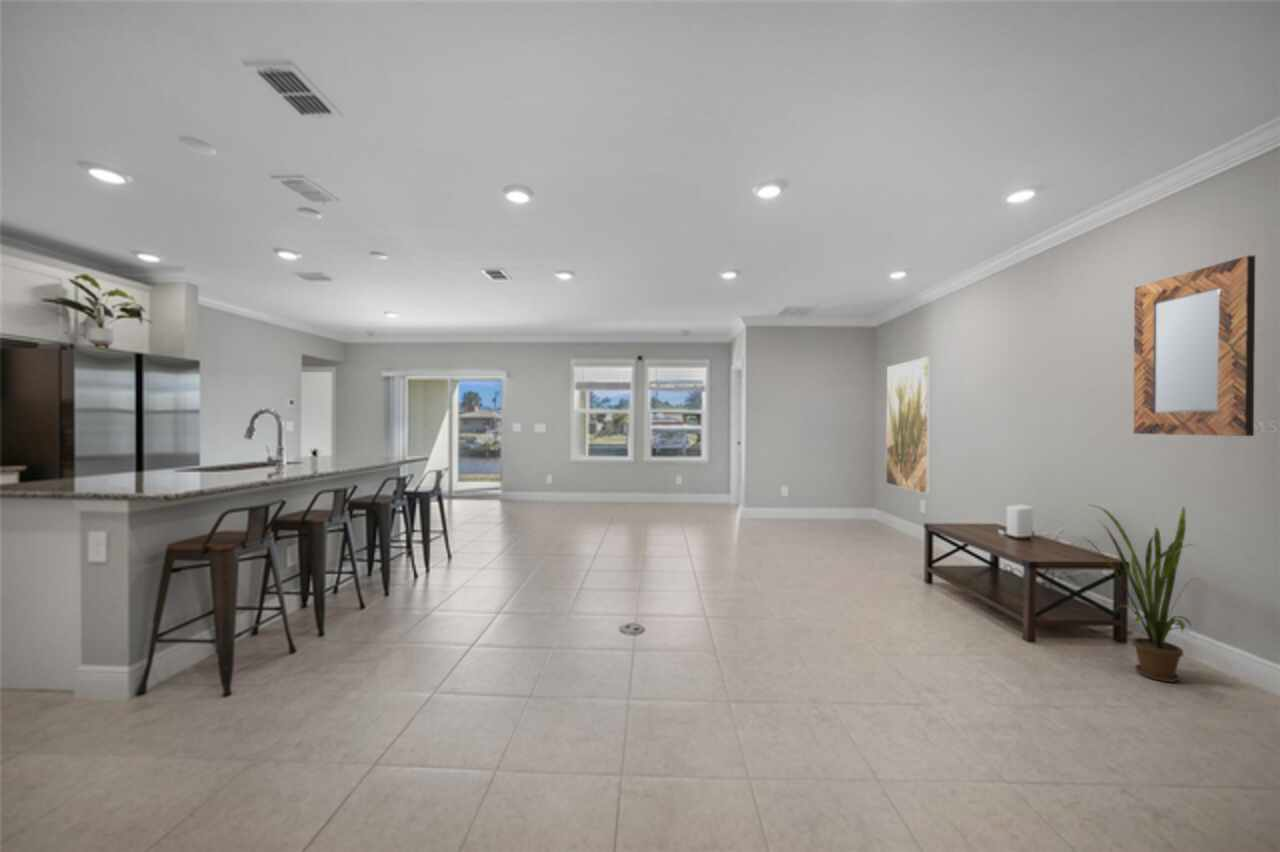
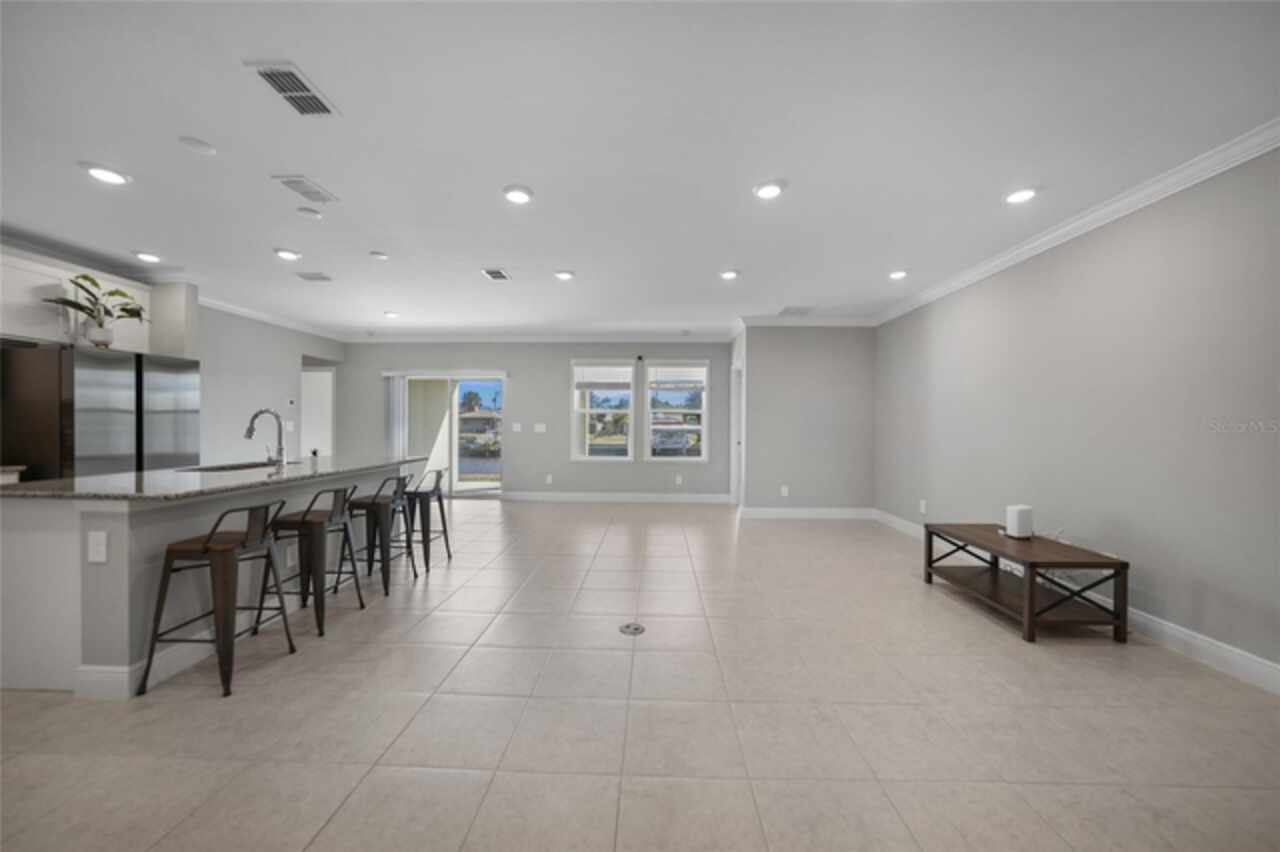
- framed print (906, 425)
- home mirror (1187, 354)
- house plant (1149, 591)
